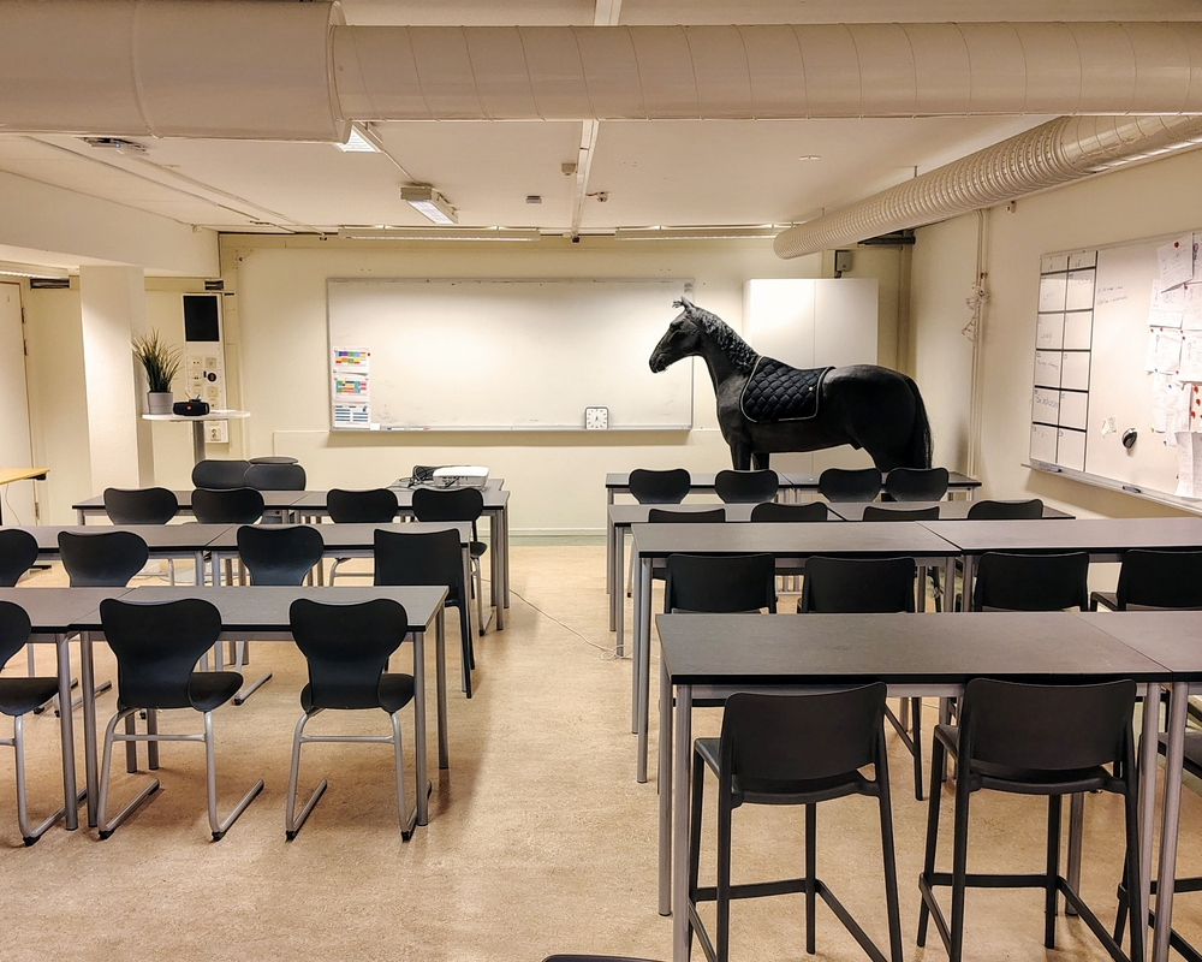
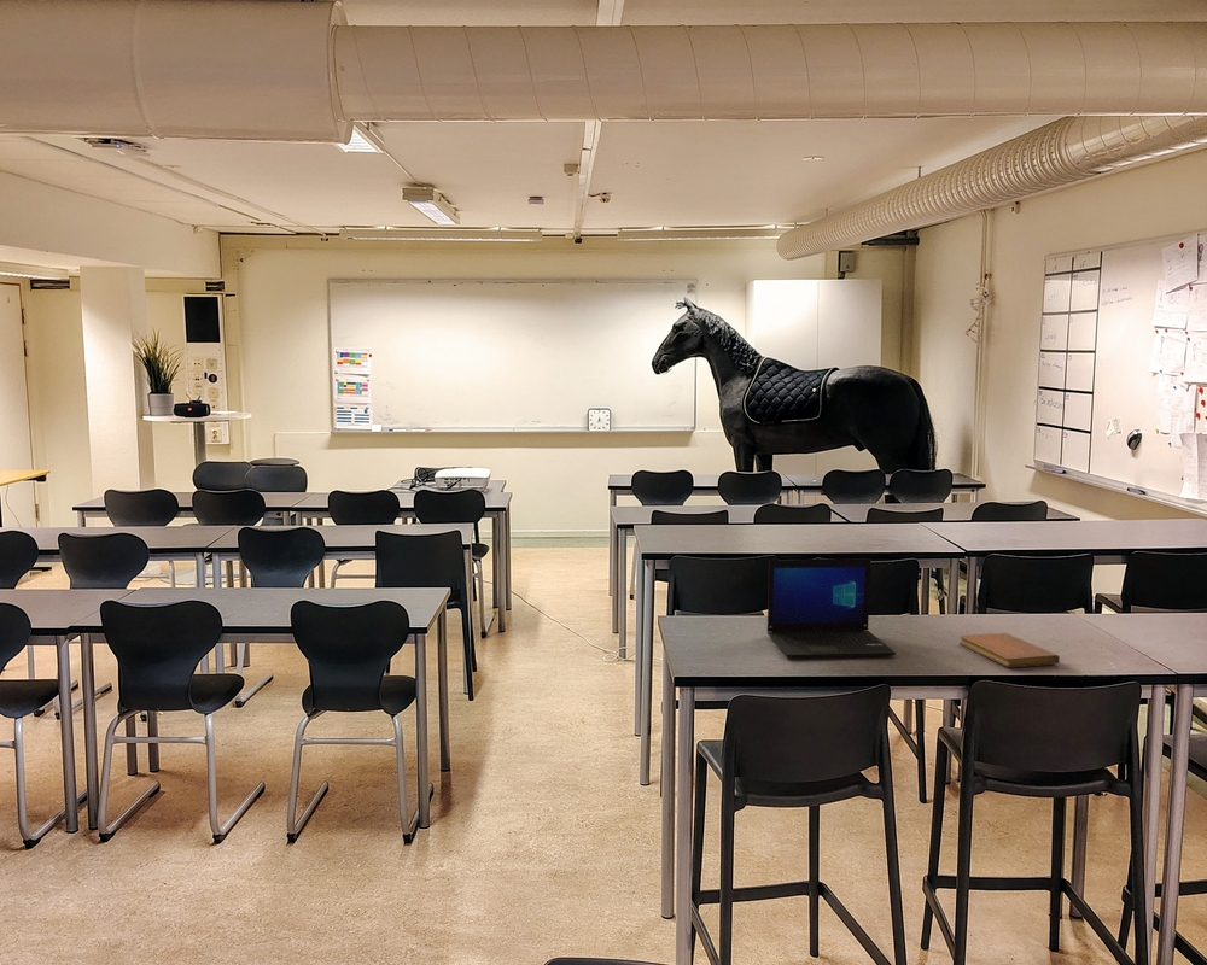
+ laptop (829, 606)
+ notebook (1007, 649)
